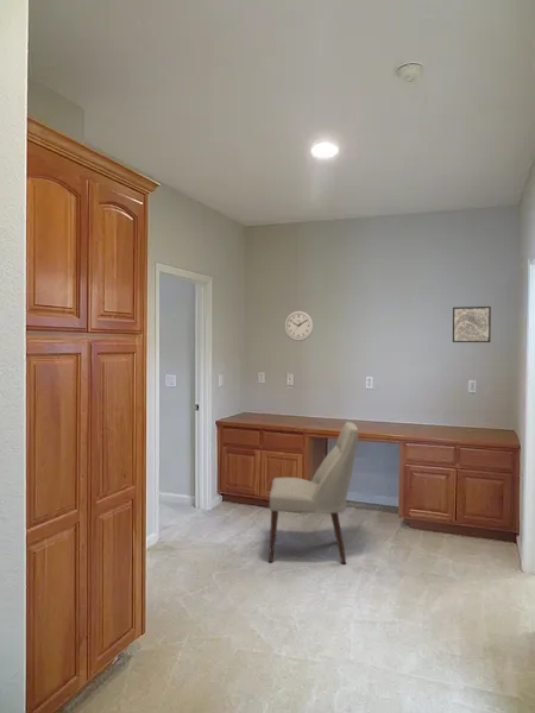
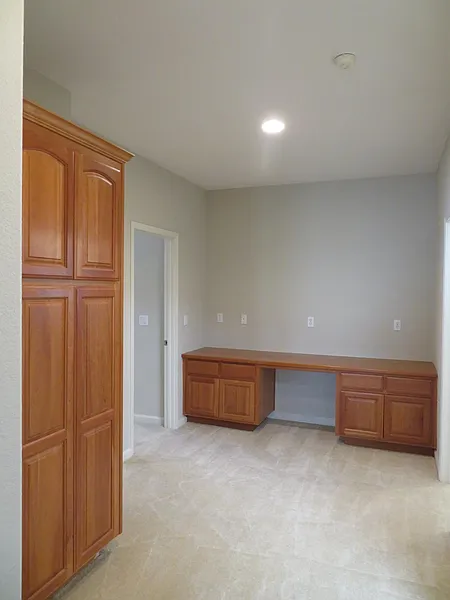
- wall art (471, 324)
- wall clock (298, 326)
- chair (313, 487)
